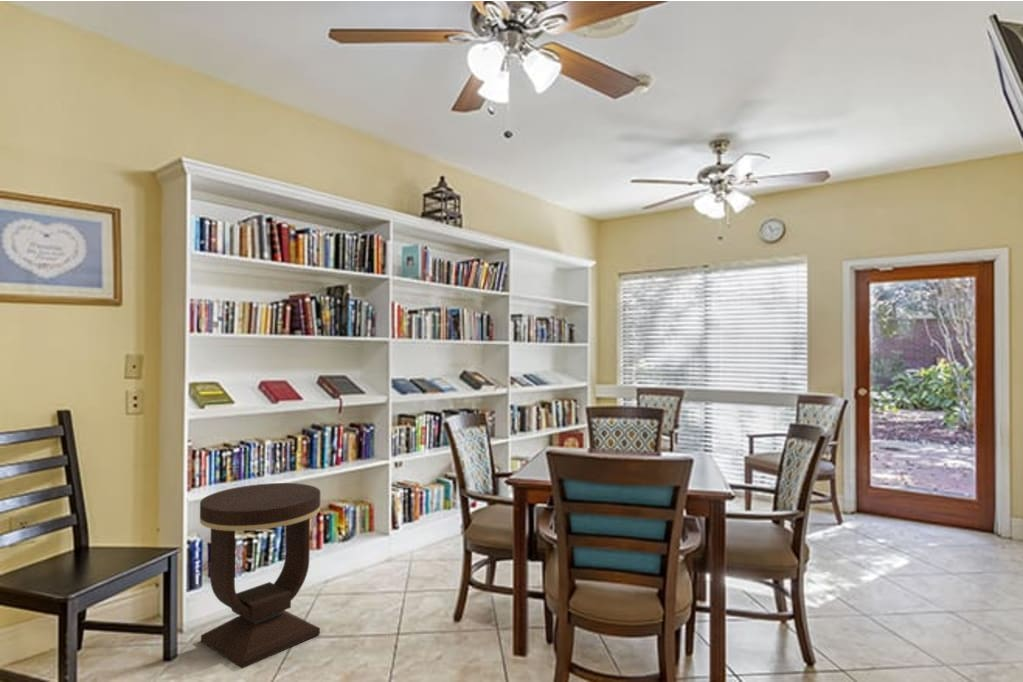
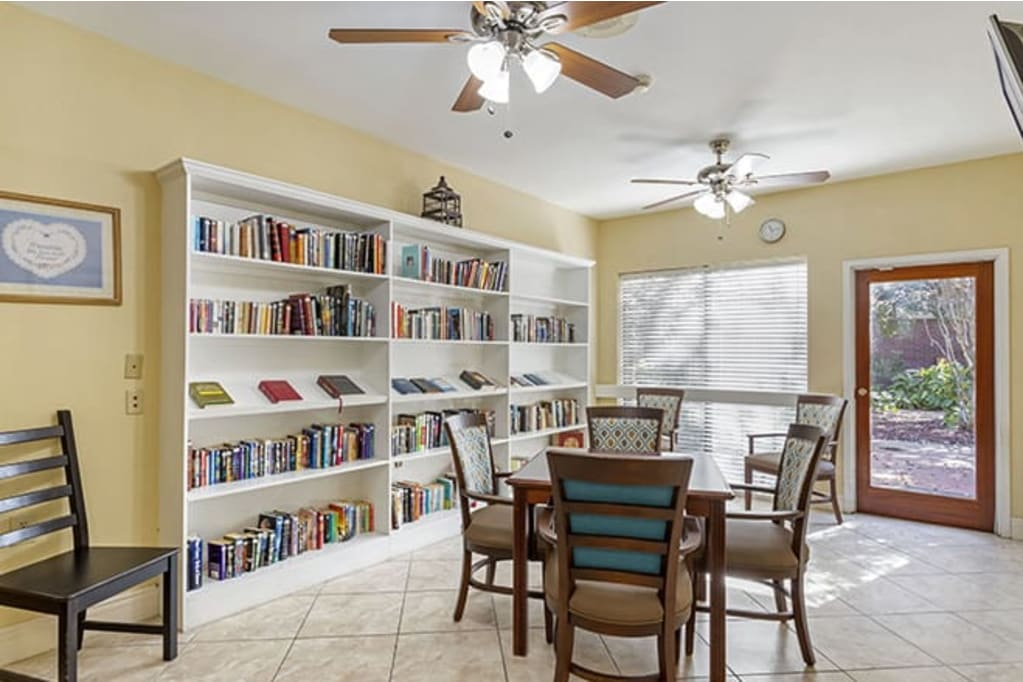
- side table (268, 582)
